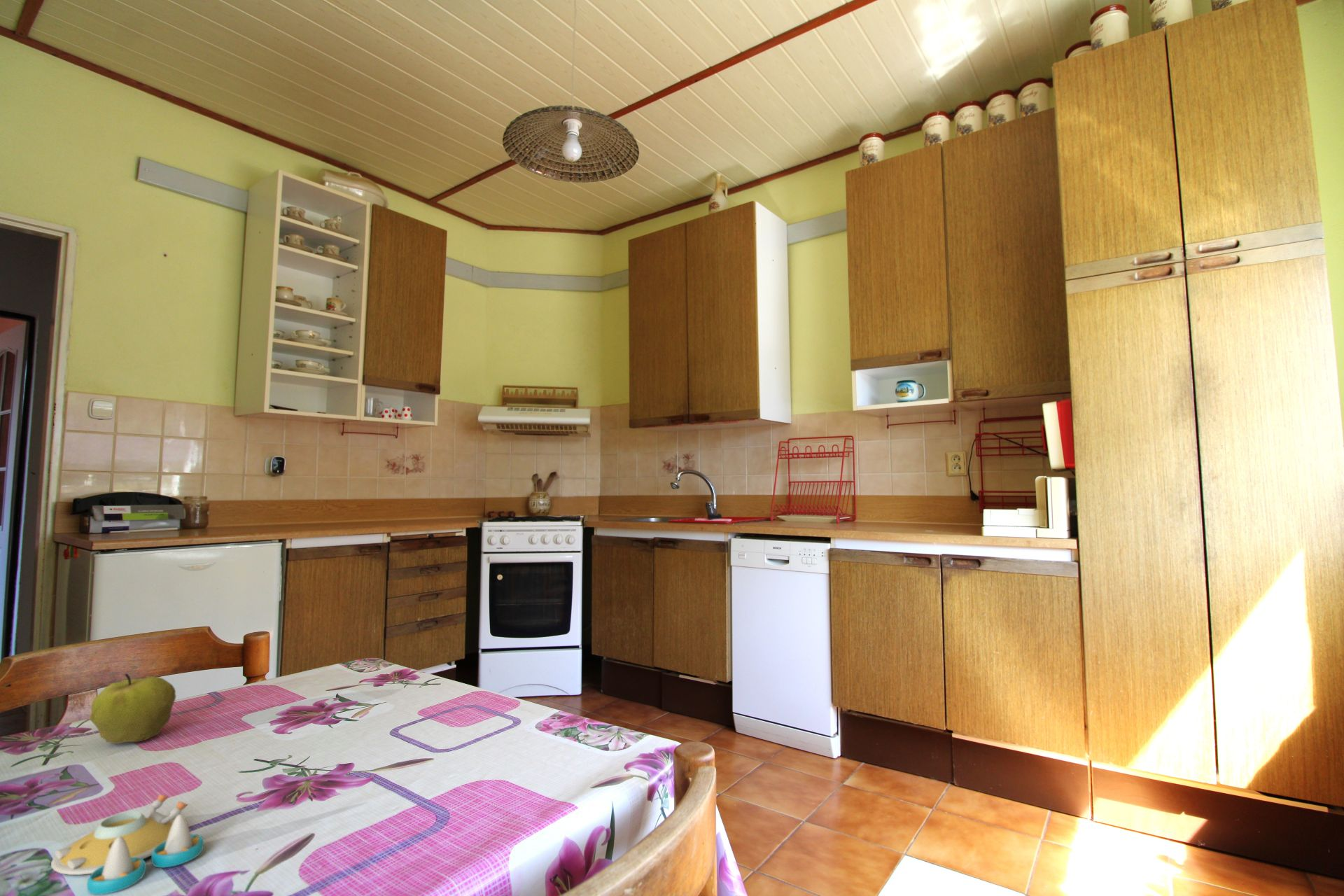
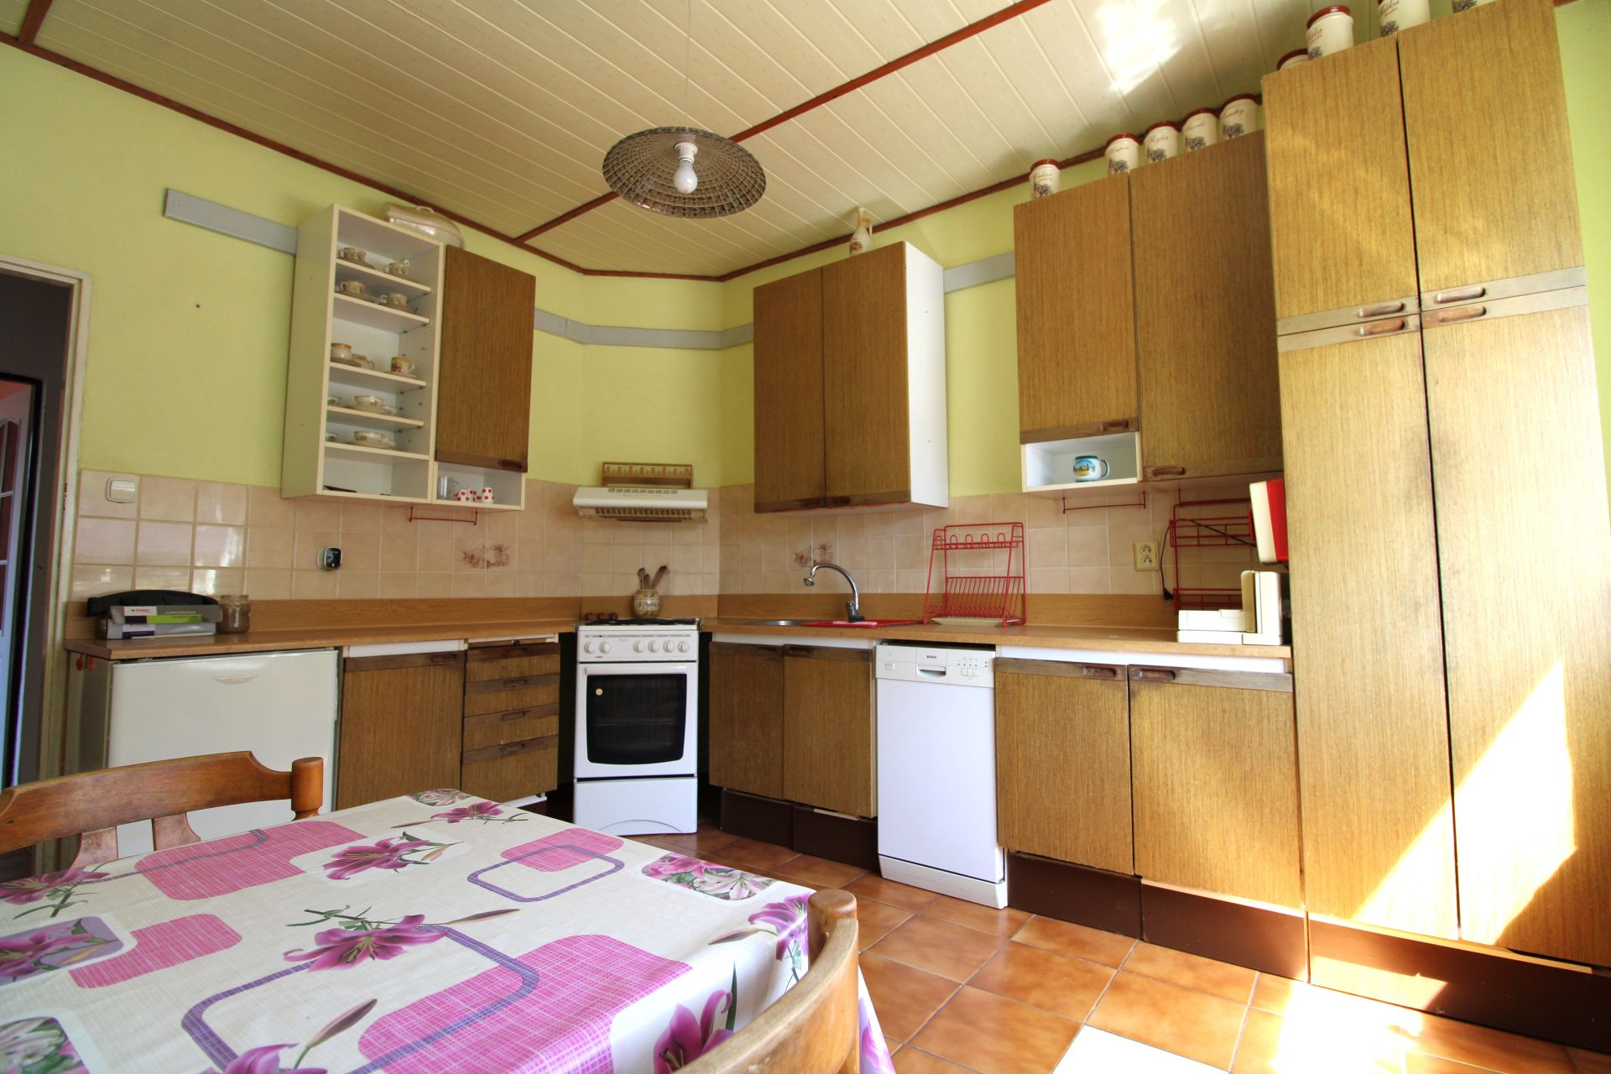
- apple (133, 705)
- salt and pepper shaker set (130, 831)
